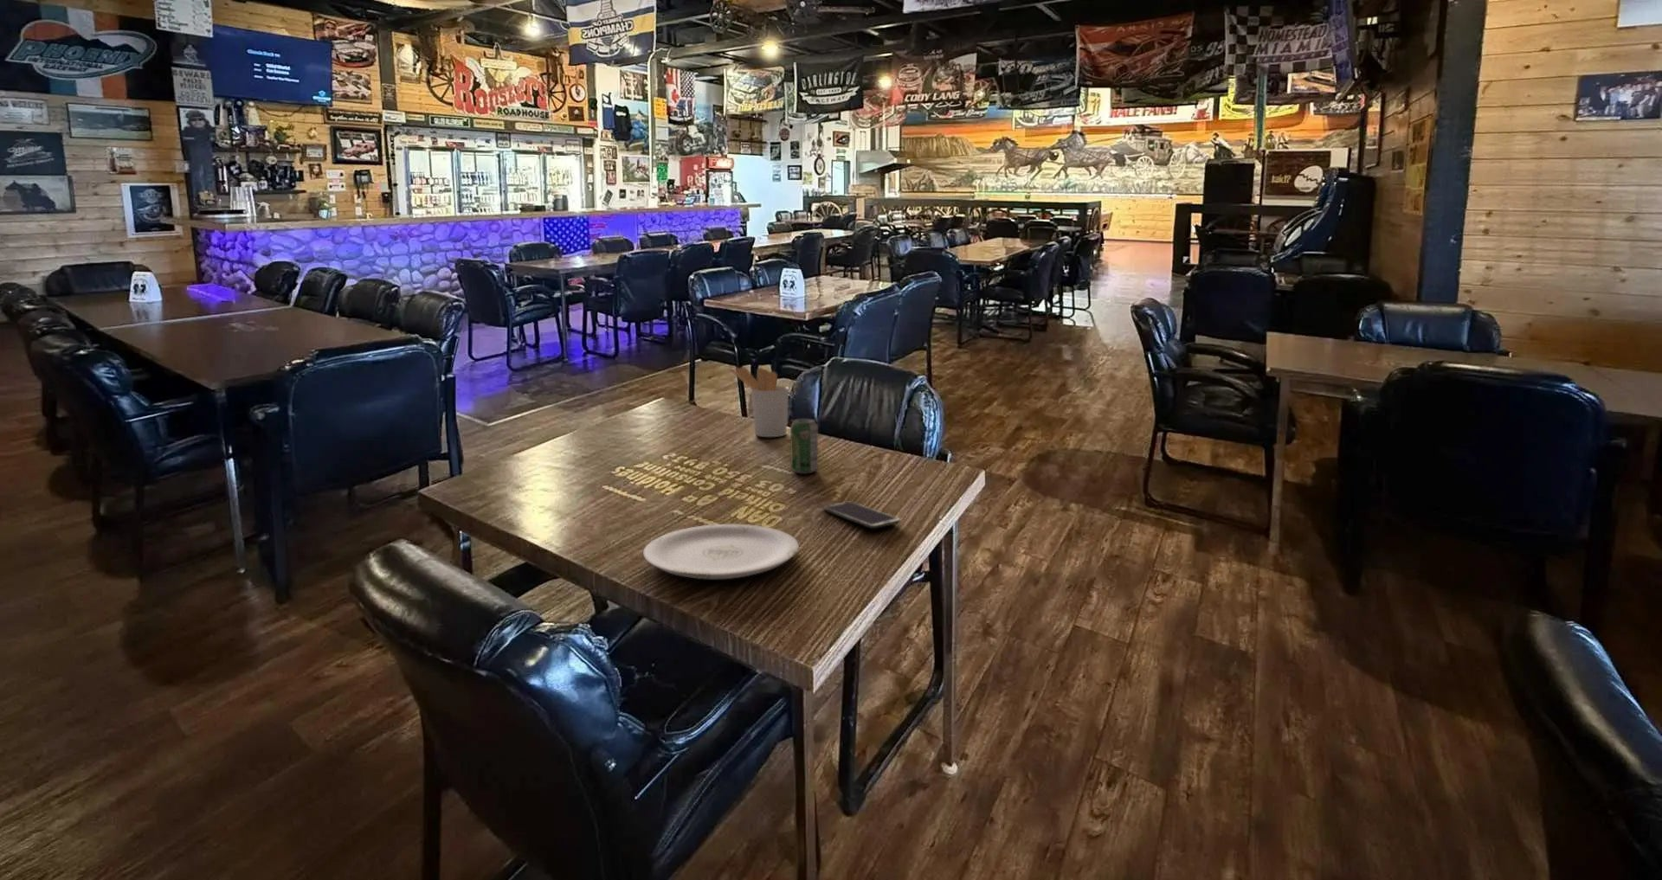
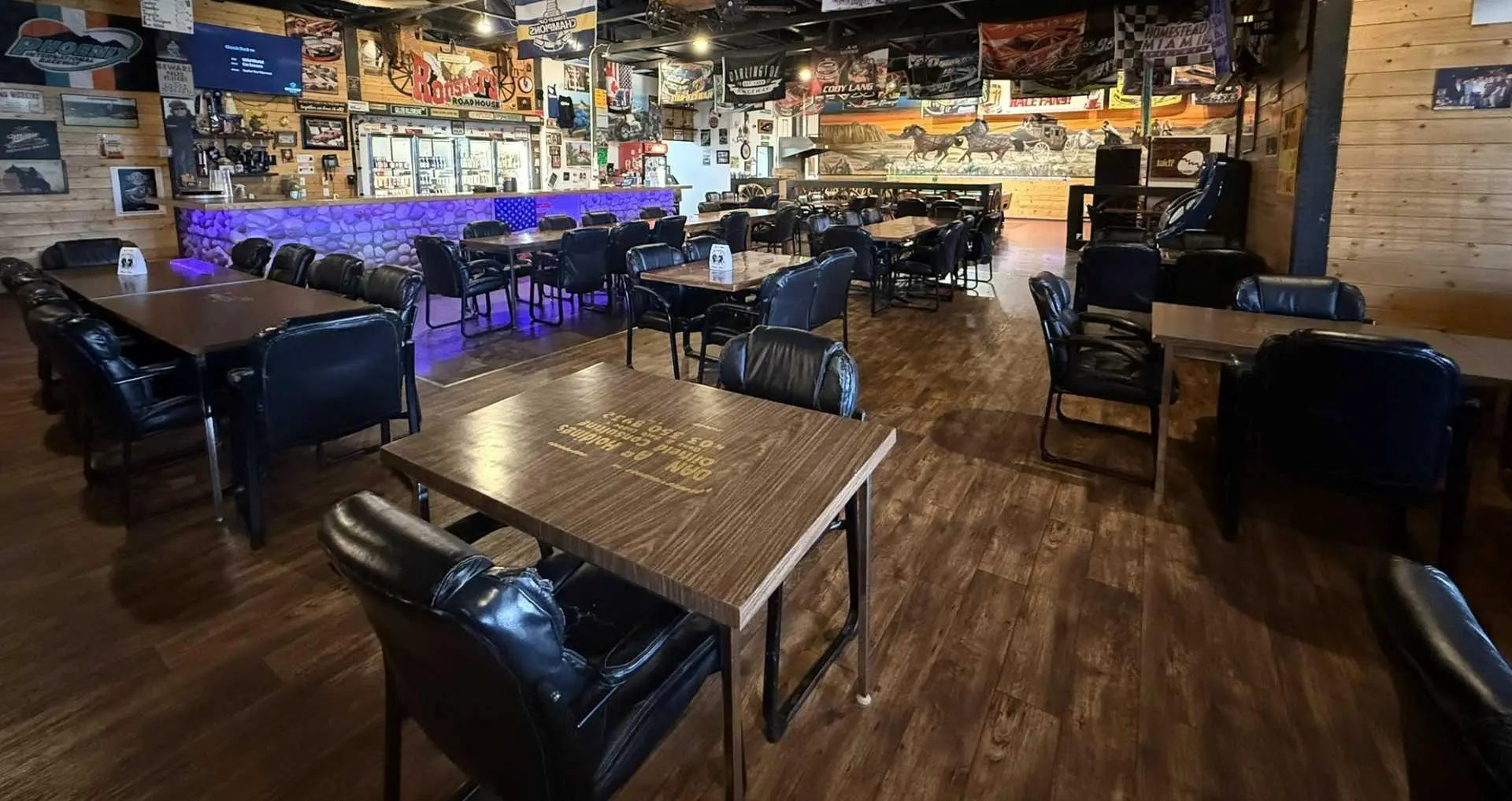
- beverage can (805, 445)
- smartphone (861, 515)
- plate (722, 553)
- utensil holder (760, 400)
